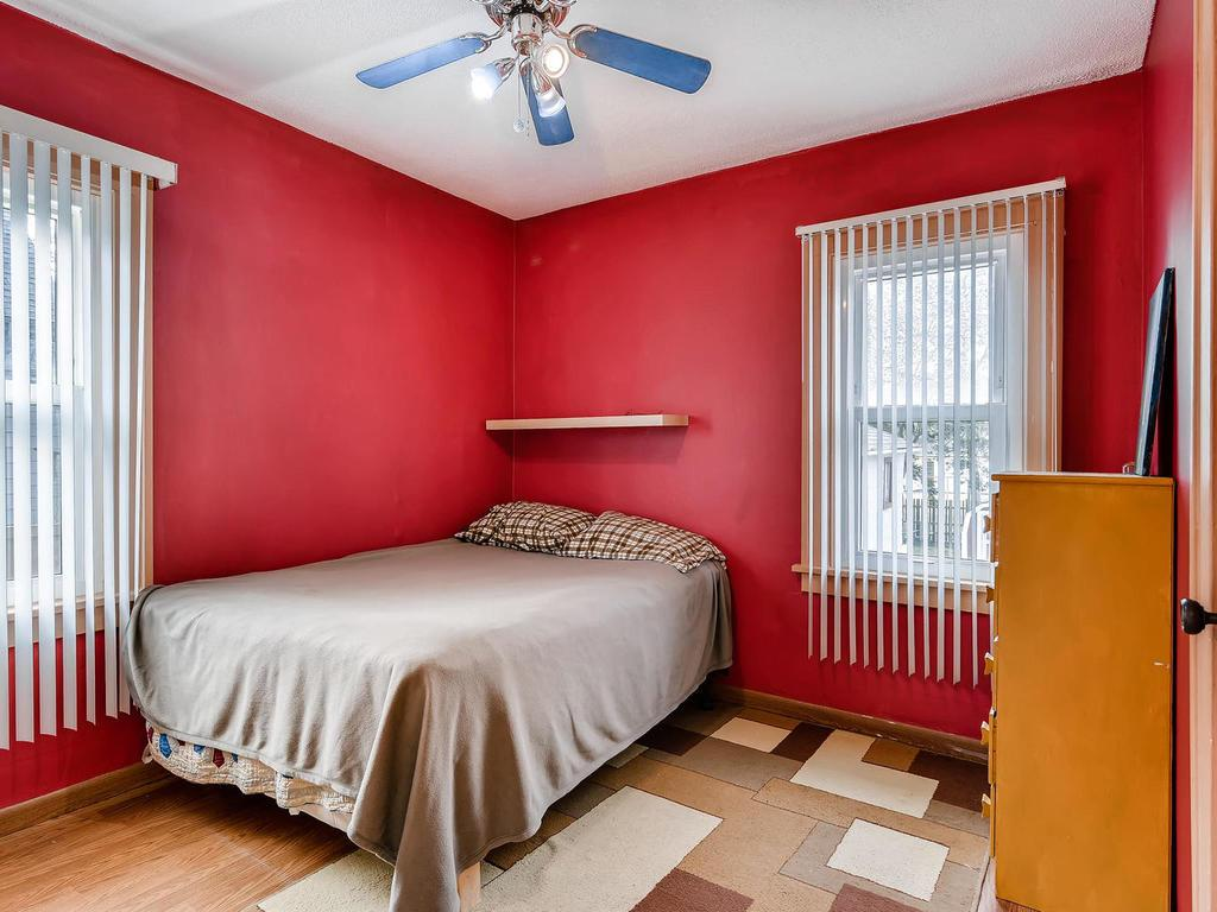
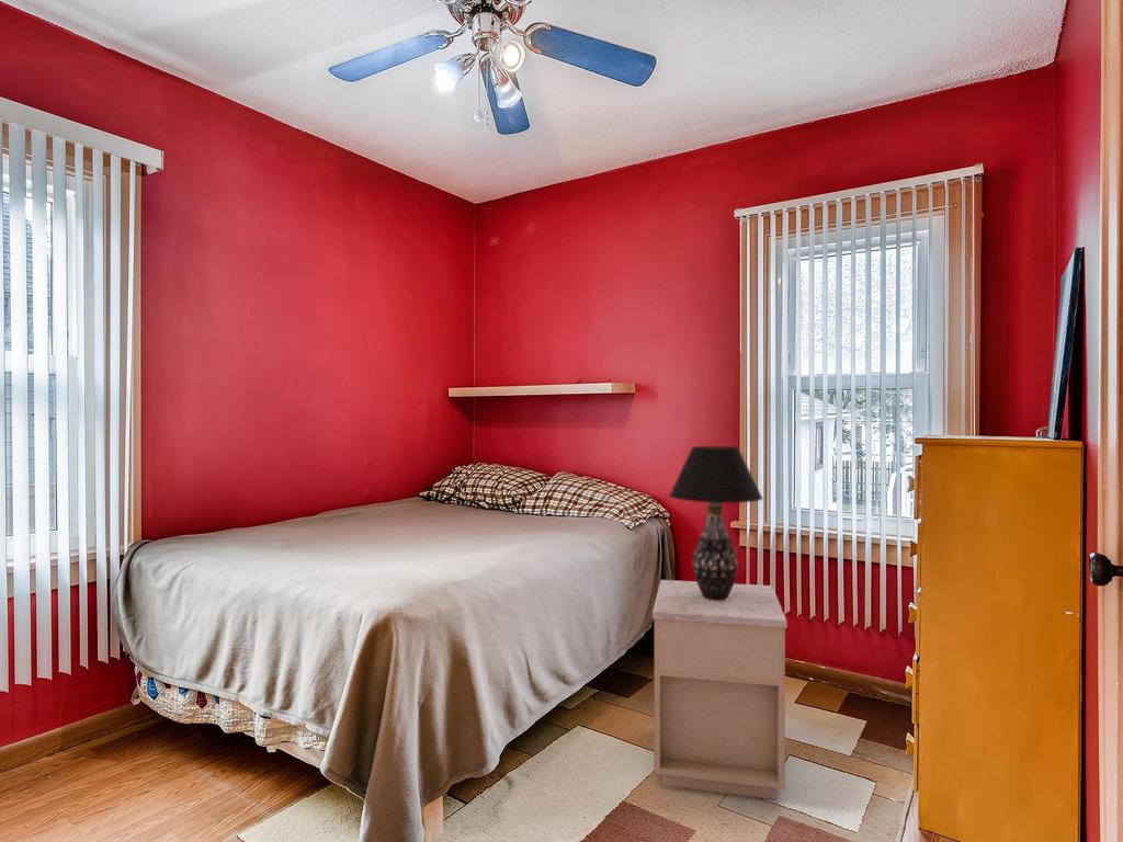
+ table lamp (715, 521)
+ nightstand (716, 680)
